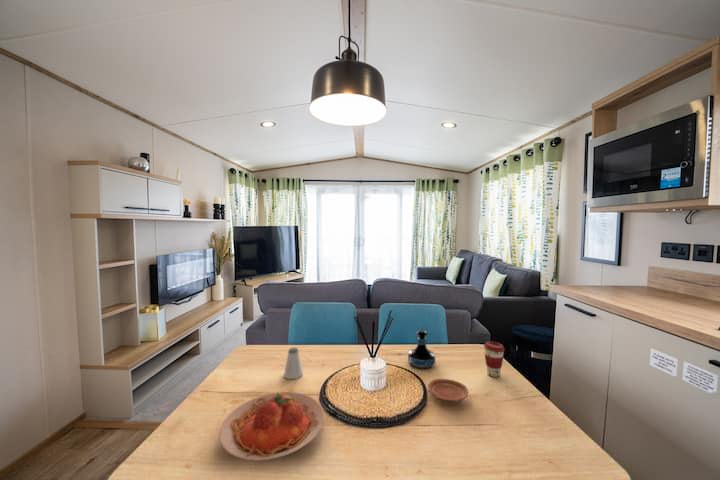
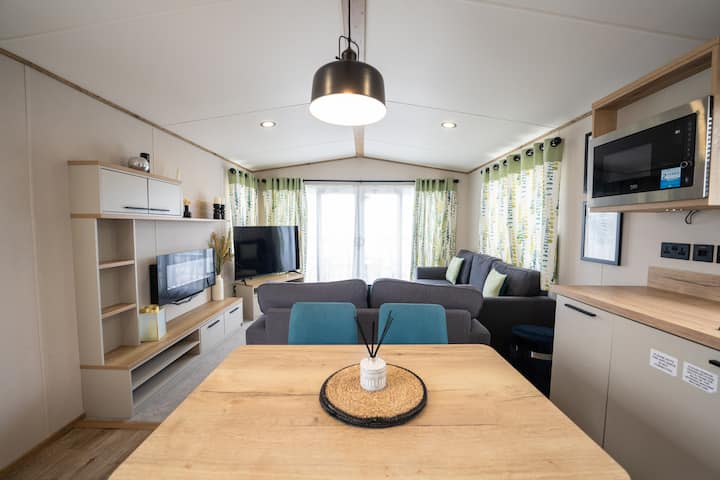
- plate (447, 392)
- saltshaker (293, 361)
- plate (274, 414)
- tequila bottle (421, 347)
- coffee cup (493, 359)
